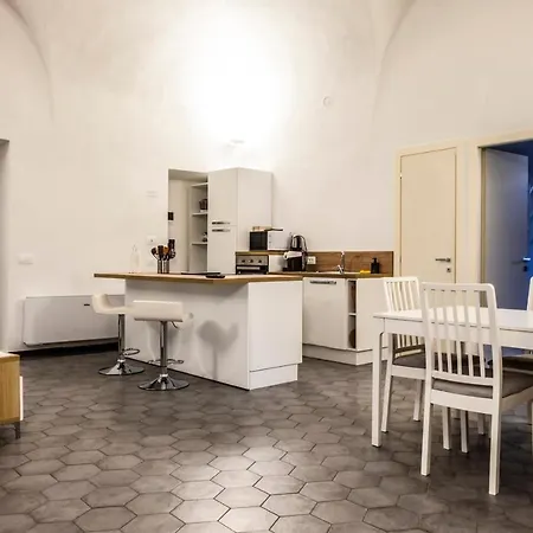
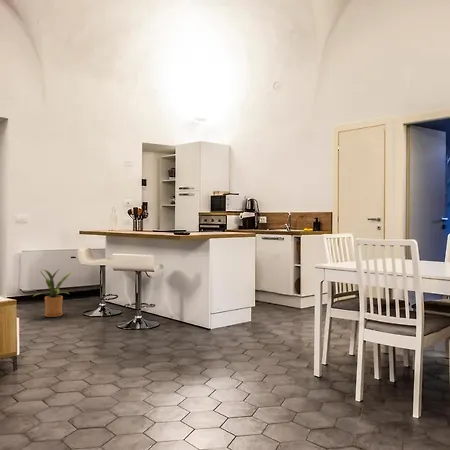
+ house plant (55, 291)
